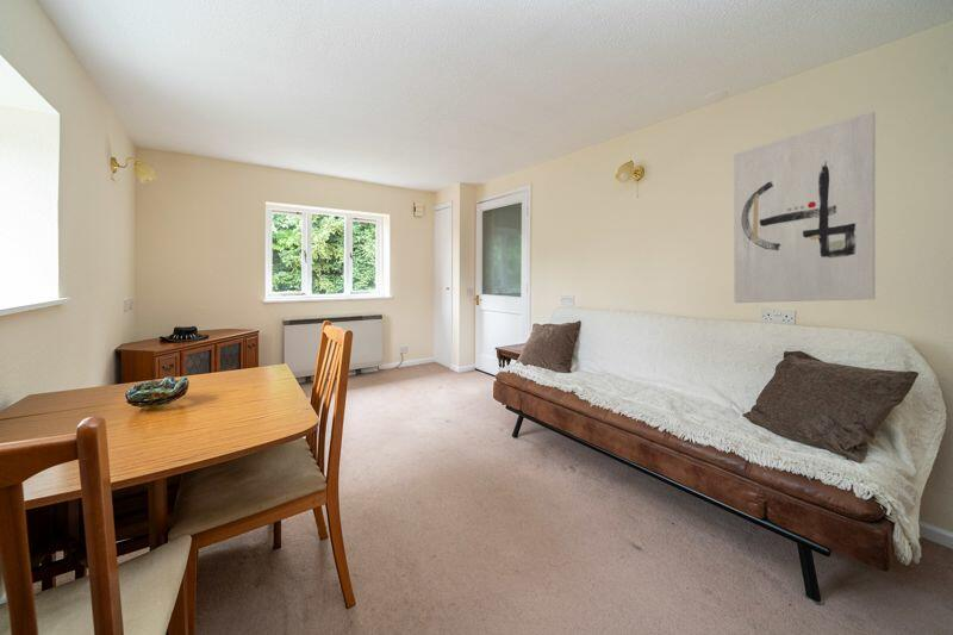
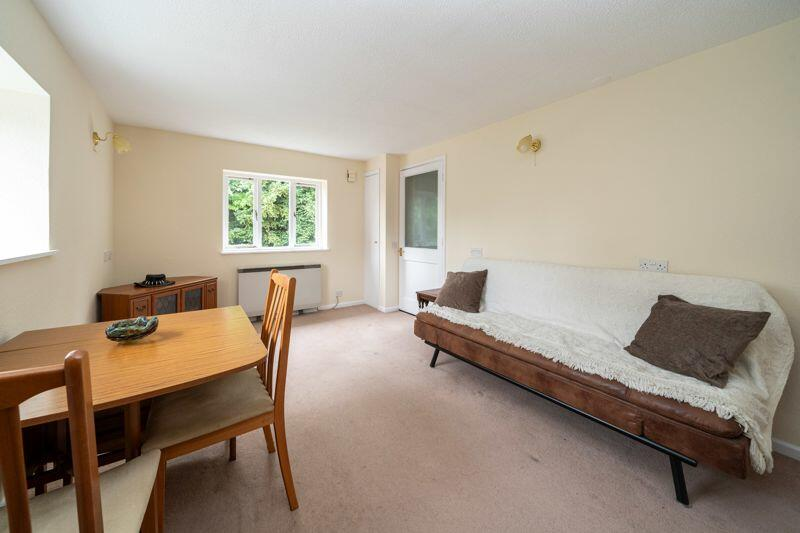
- wall art (796, 218)
